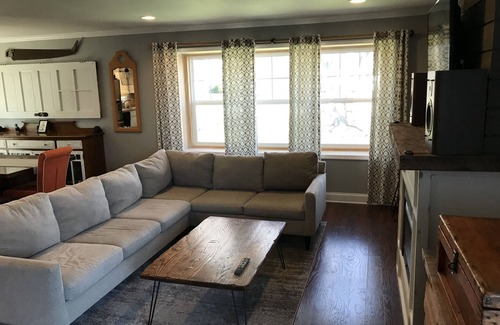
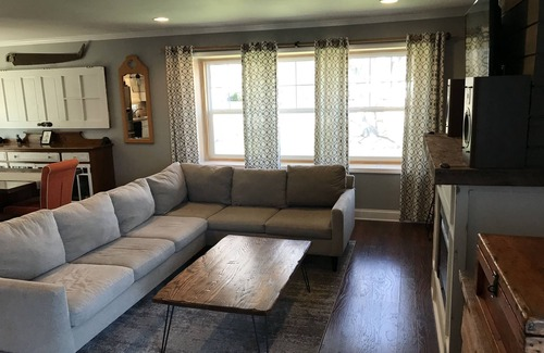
- remote control (242, 265)
